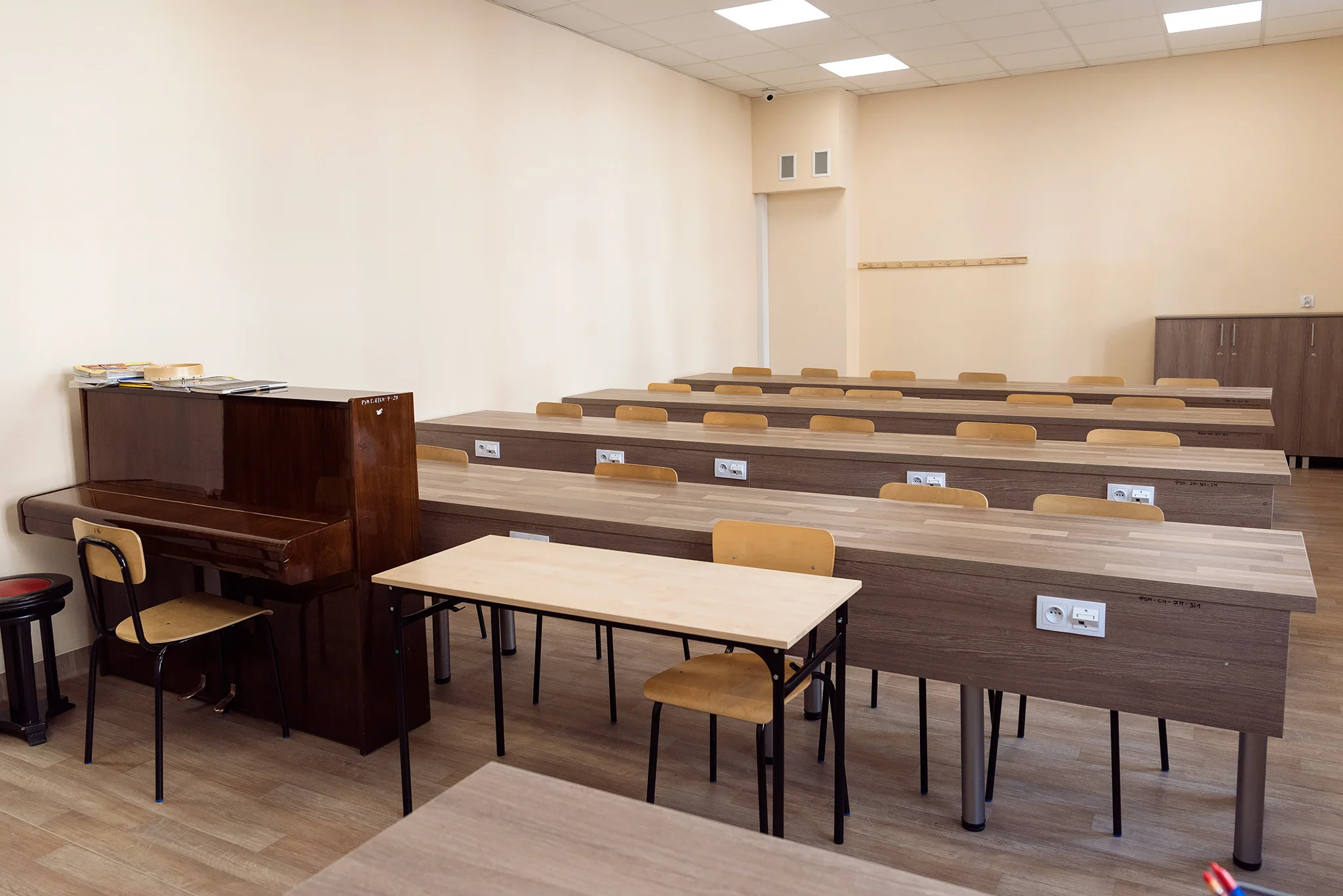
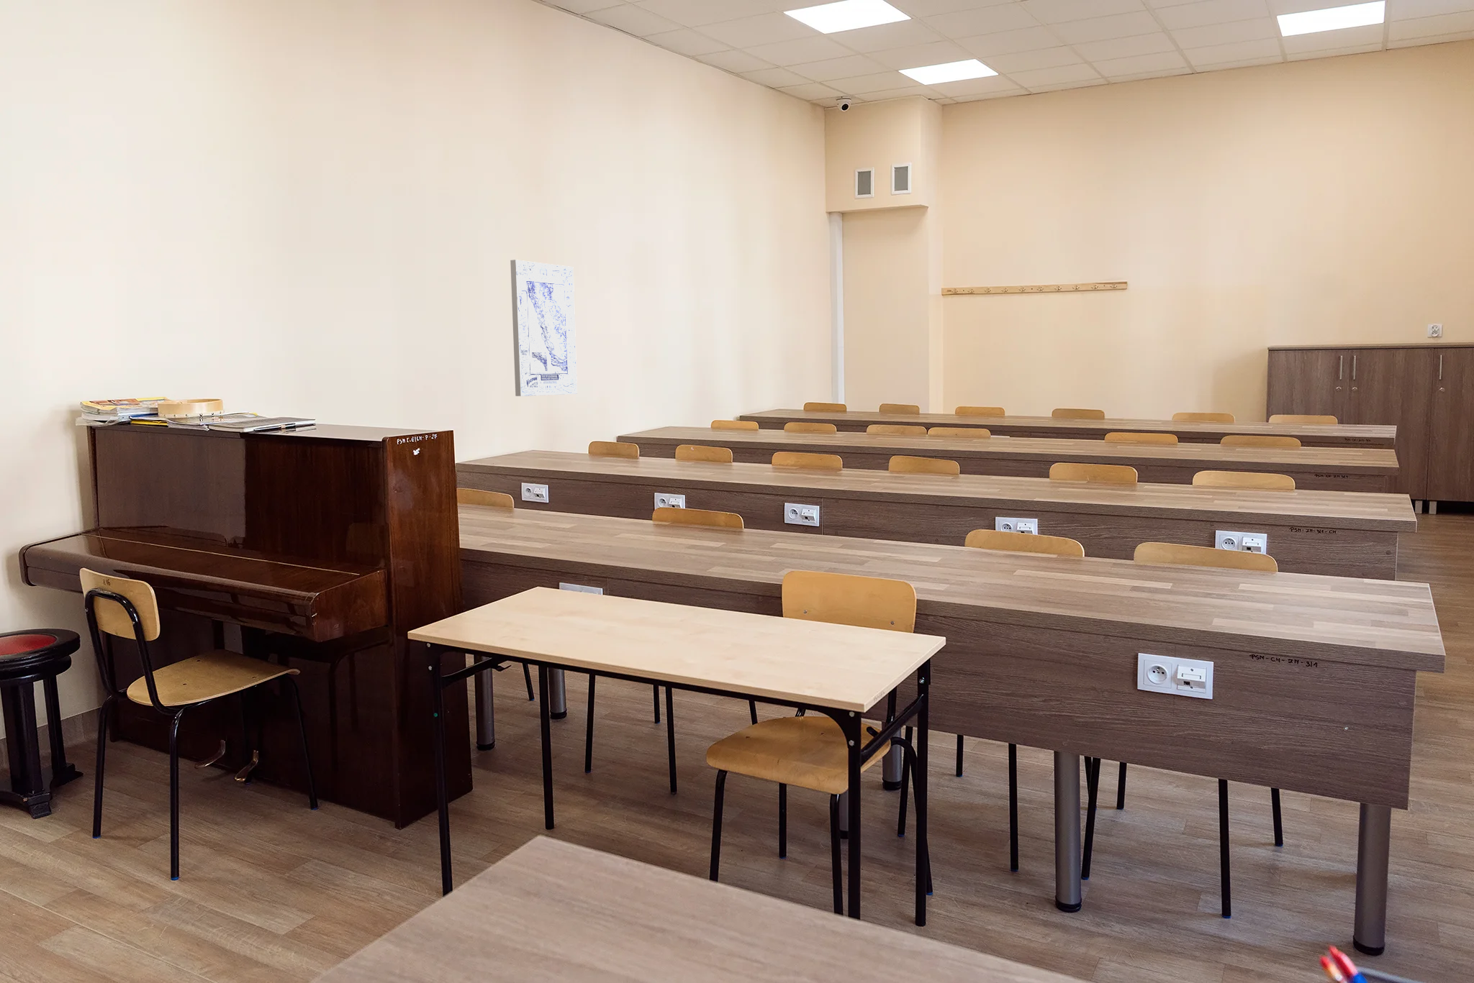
+ wall art (544, 329)
